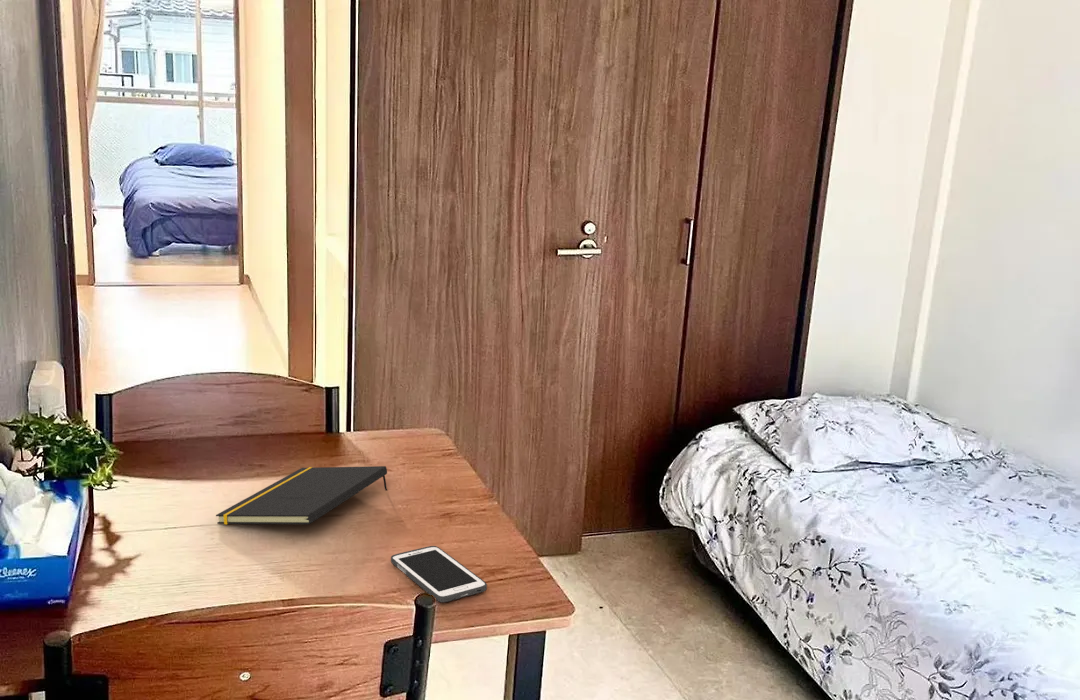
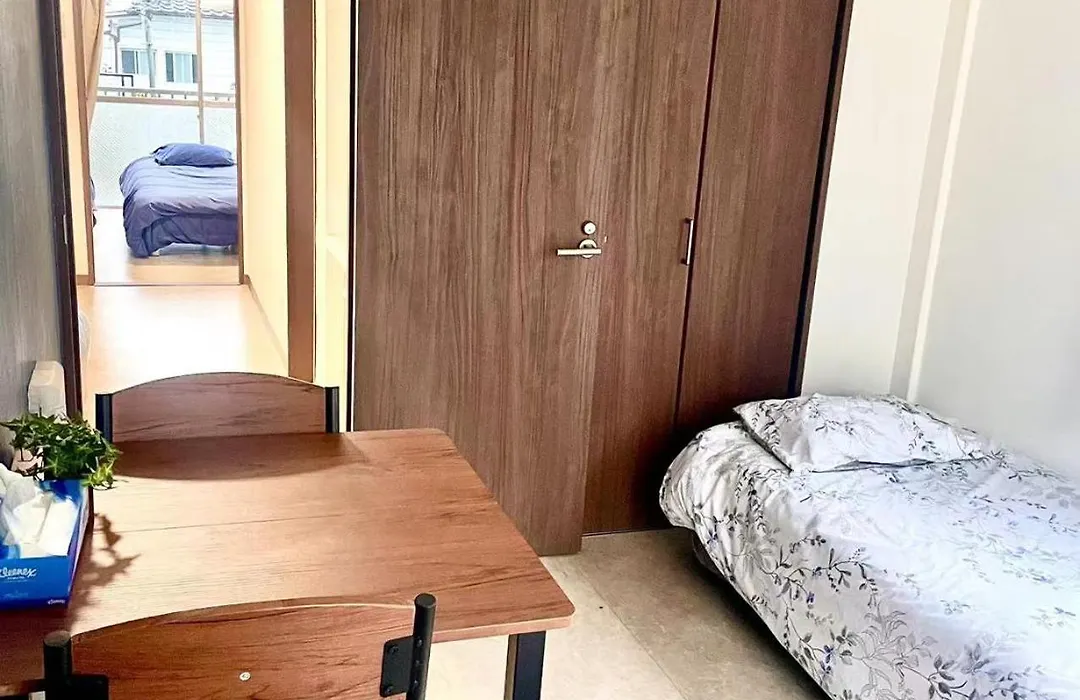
- notepad (305, 493)
- cell phone (437, 572)
